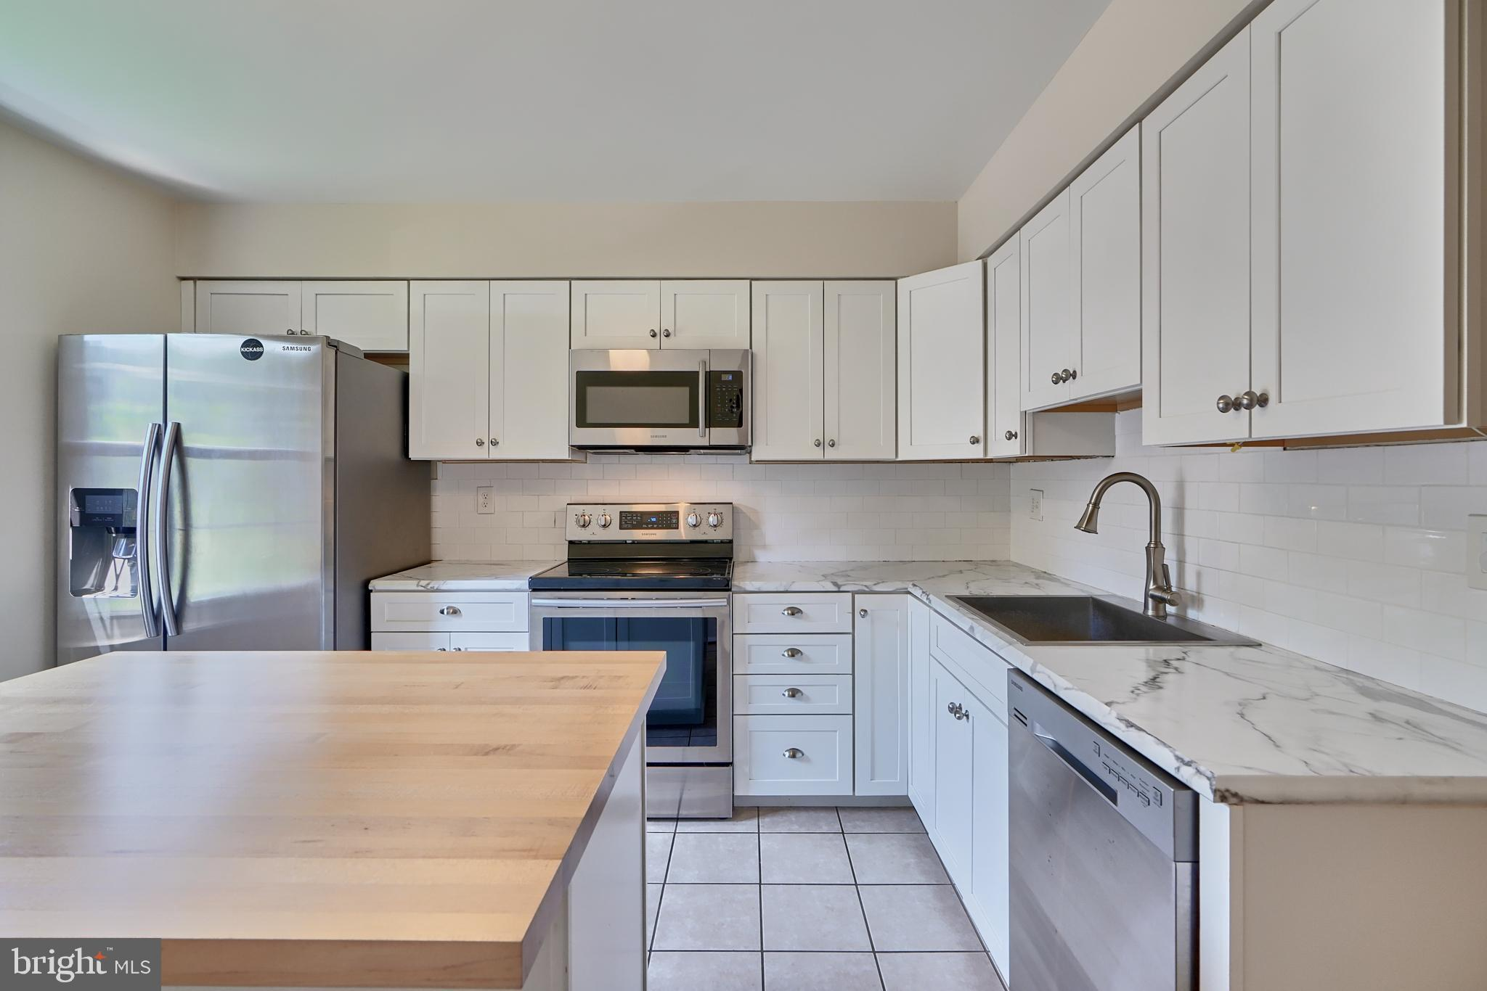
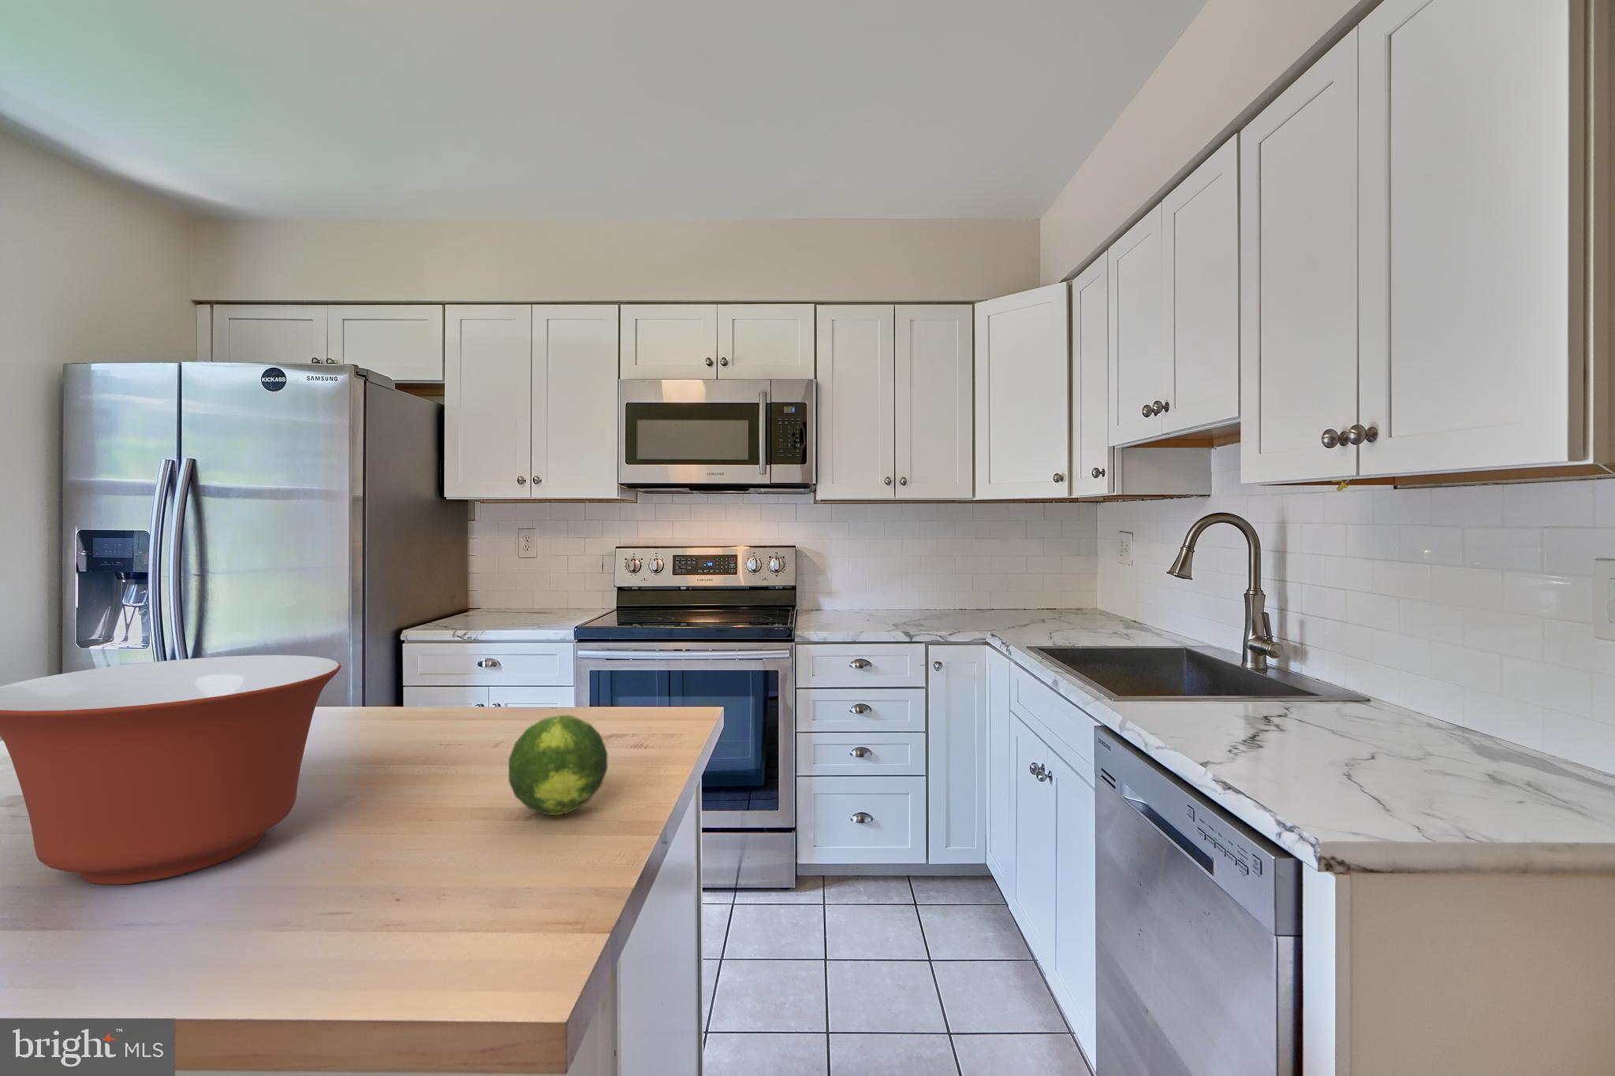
+ mixing bowl (177, 764)
+ fruit (559, 764)
